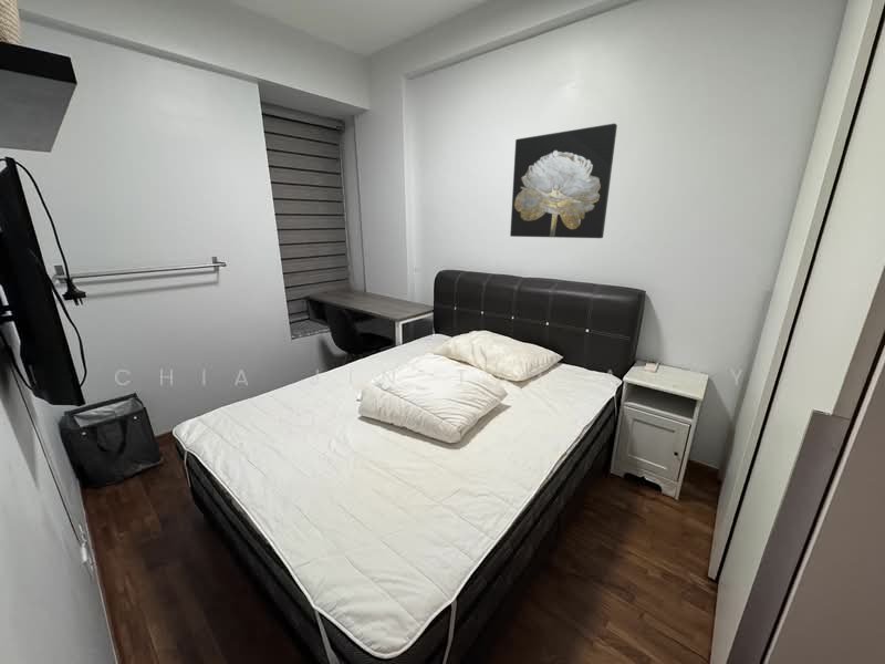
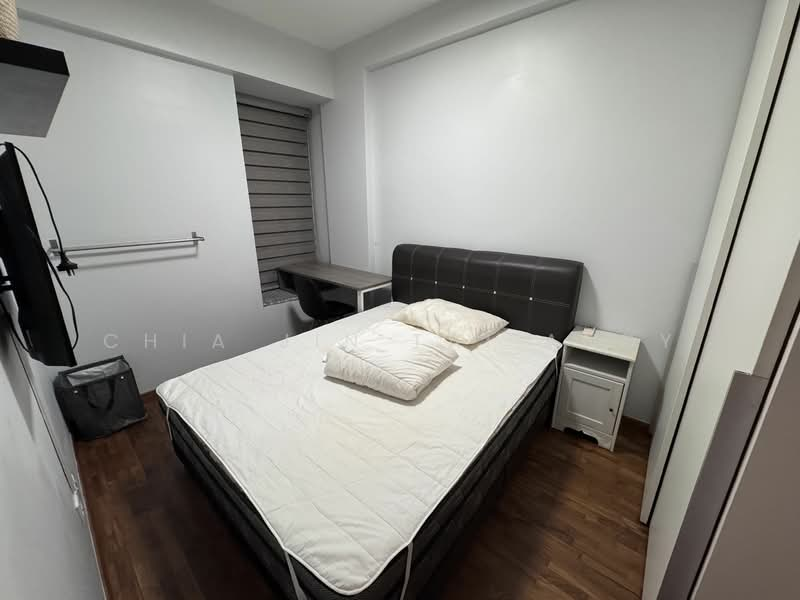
- wall art (558, 186)
